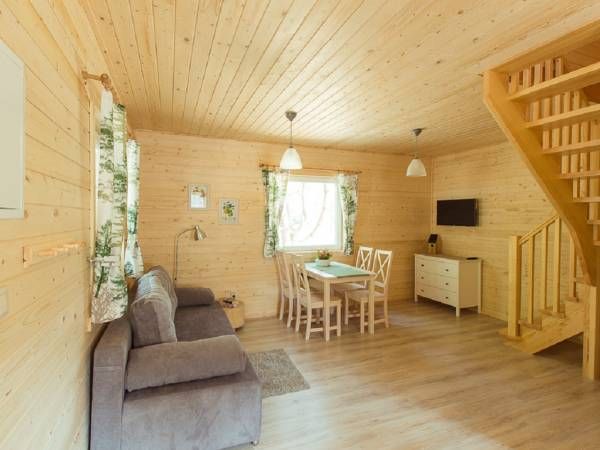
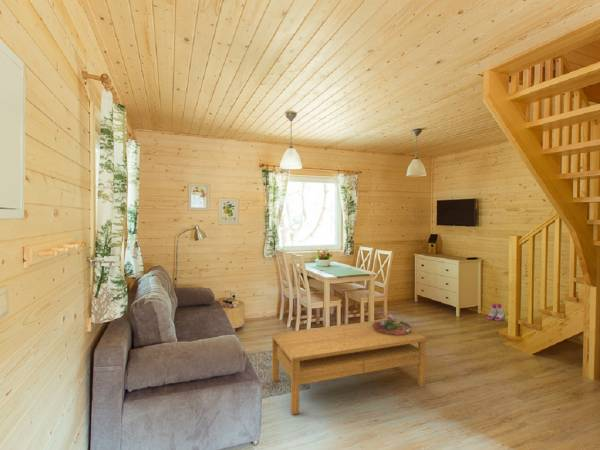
+ potted flower (391, 321)
+ coffee table (347, 359)
+ boots (495, 311)
